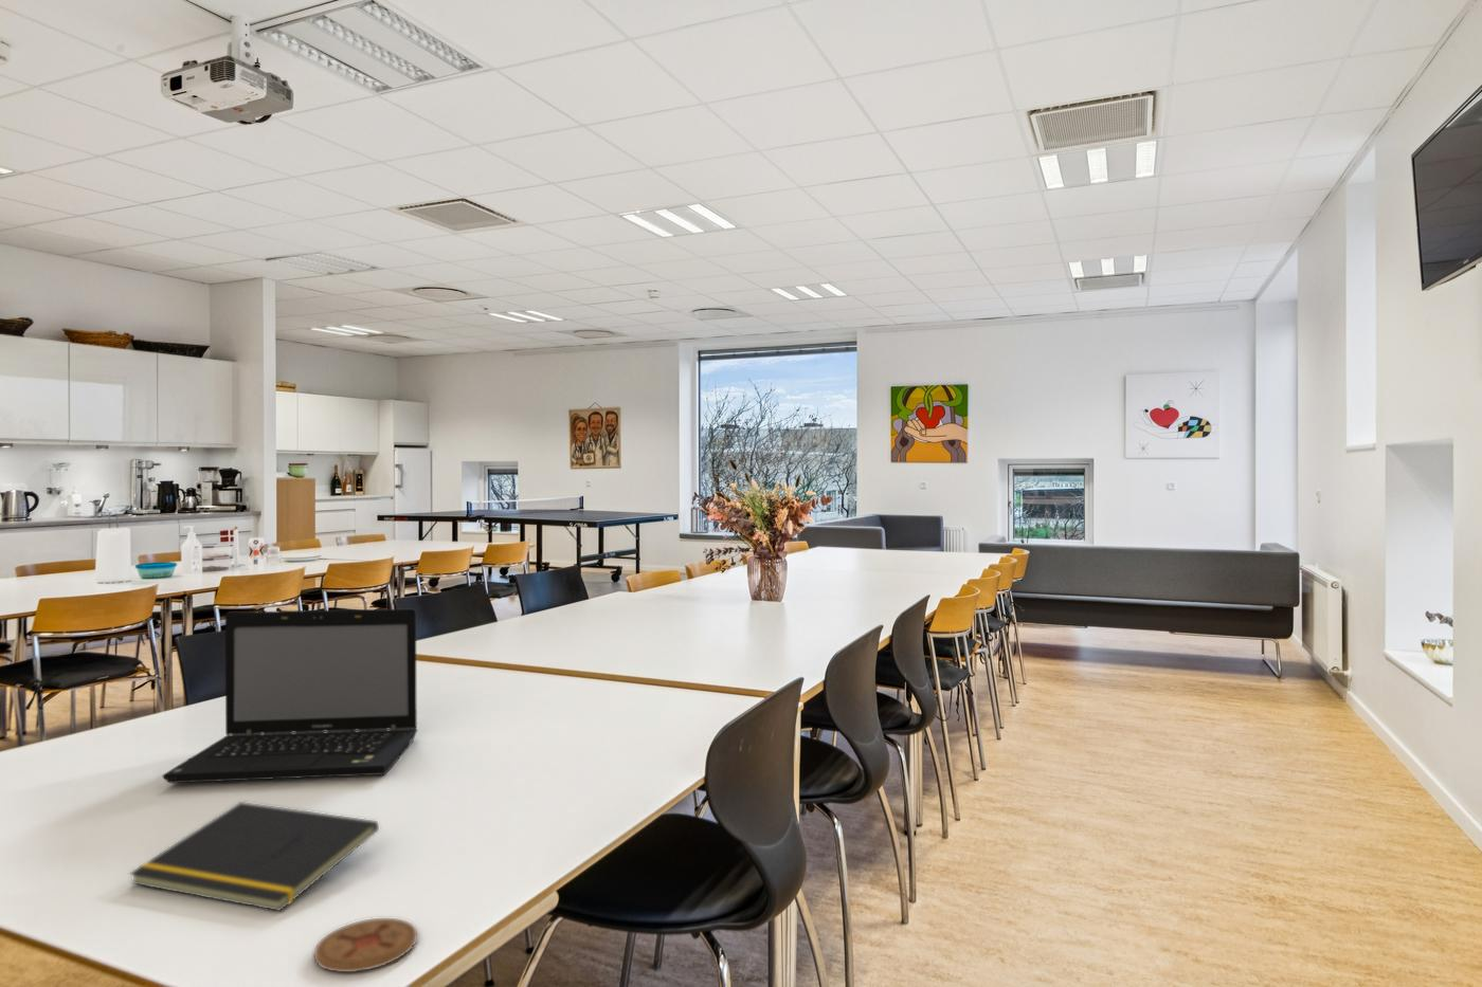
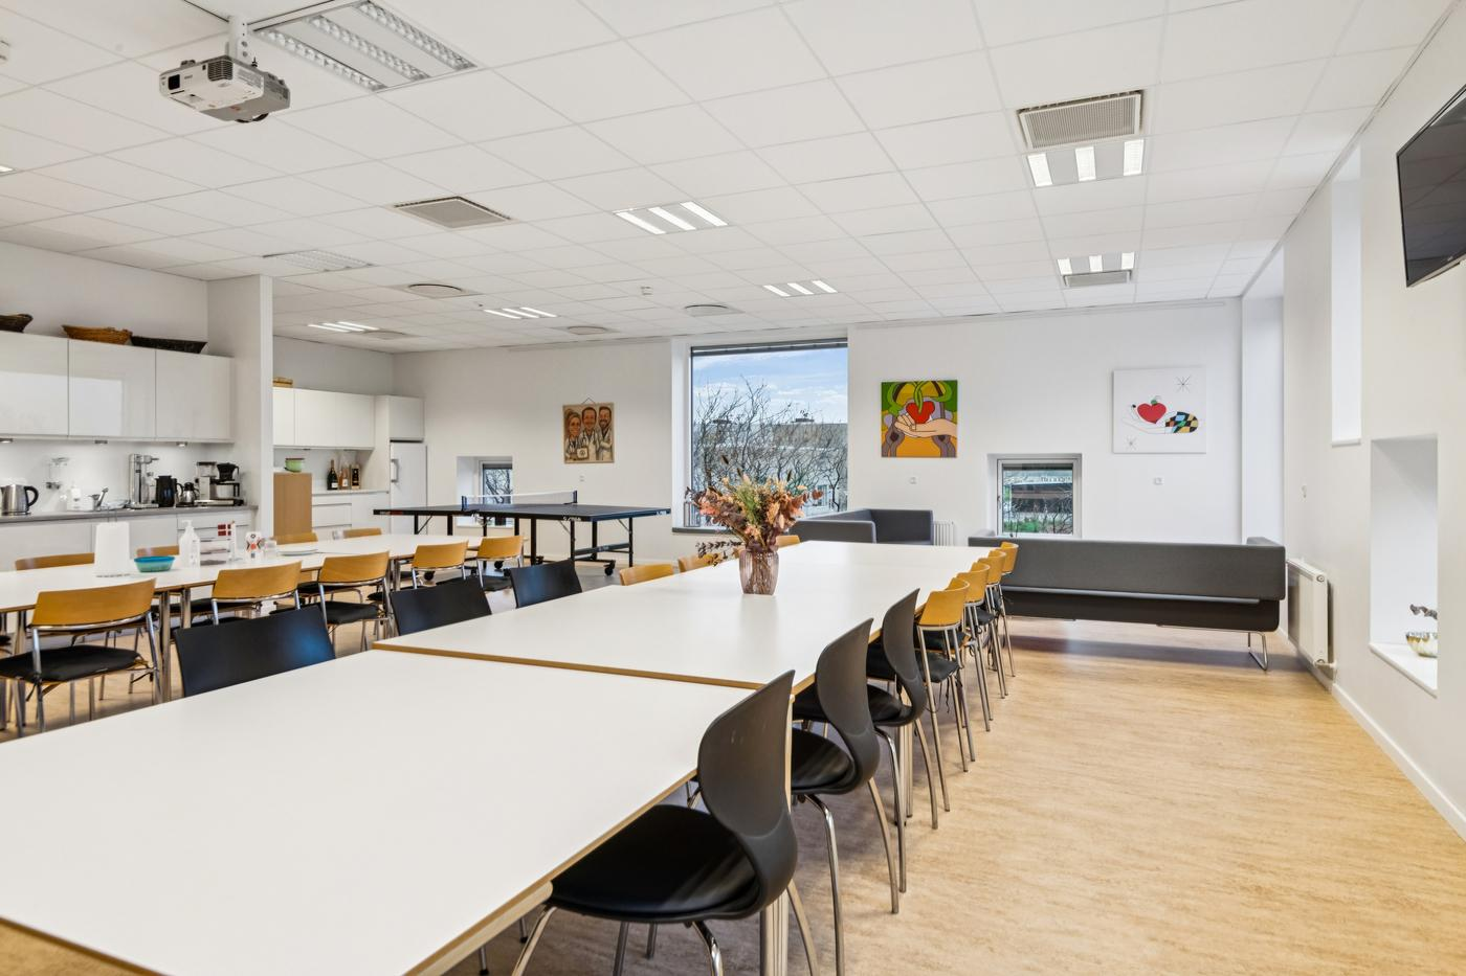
- laptop (301, 690)
- notepad (258, 850)
- coaster (366, 944)
